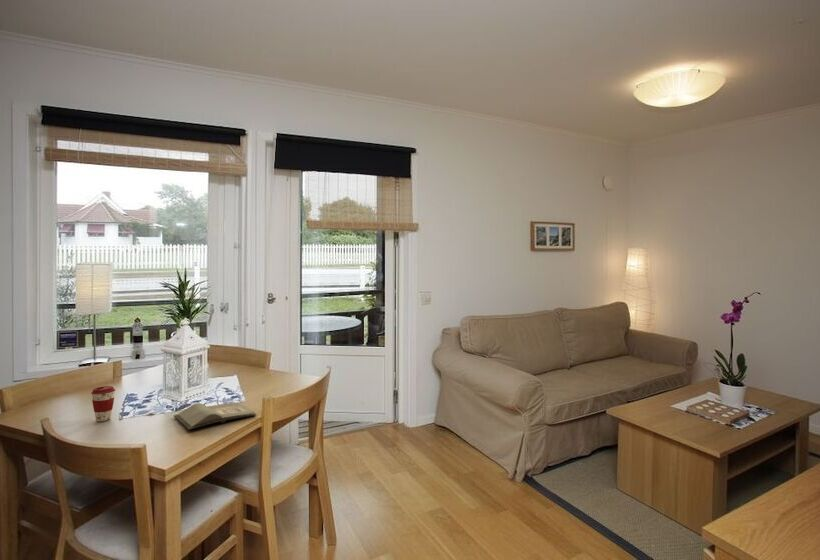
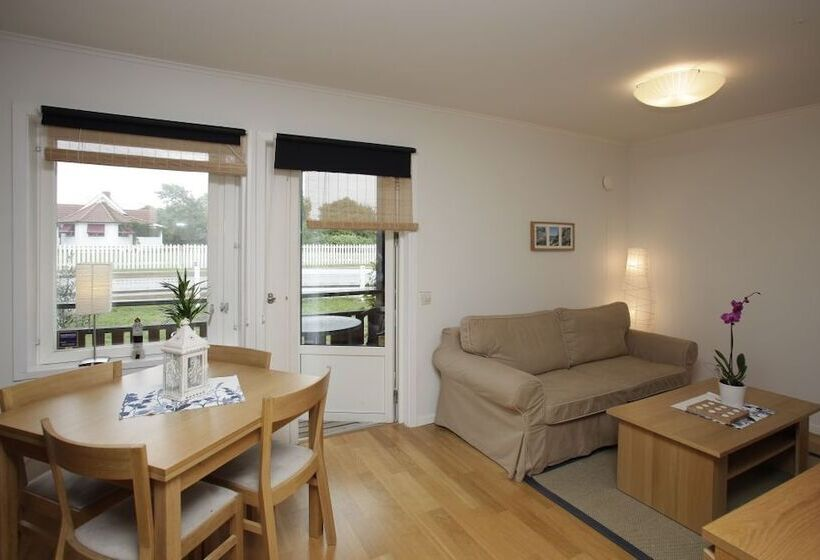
- hardback book (216, 411)
- coffee cup (103, 403)
